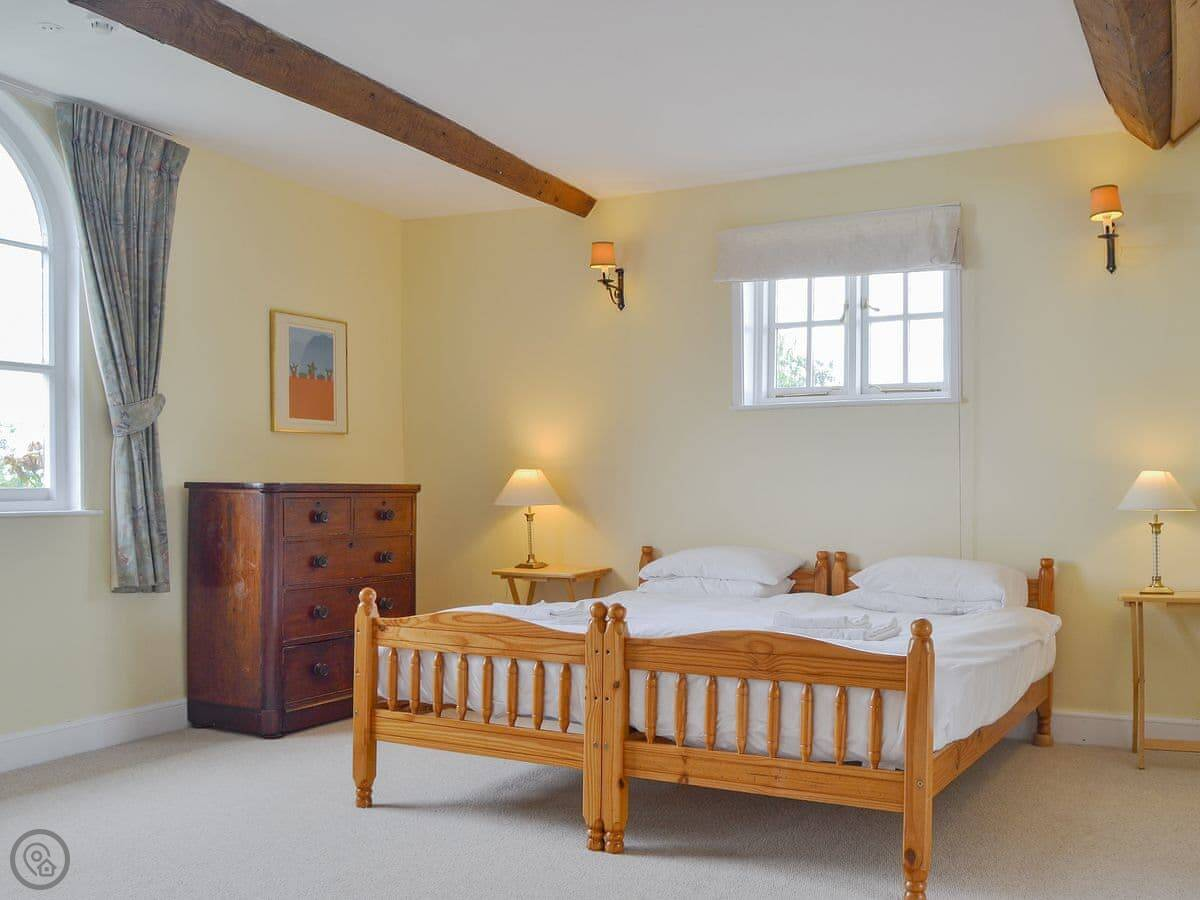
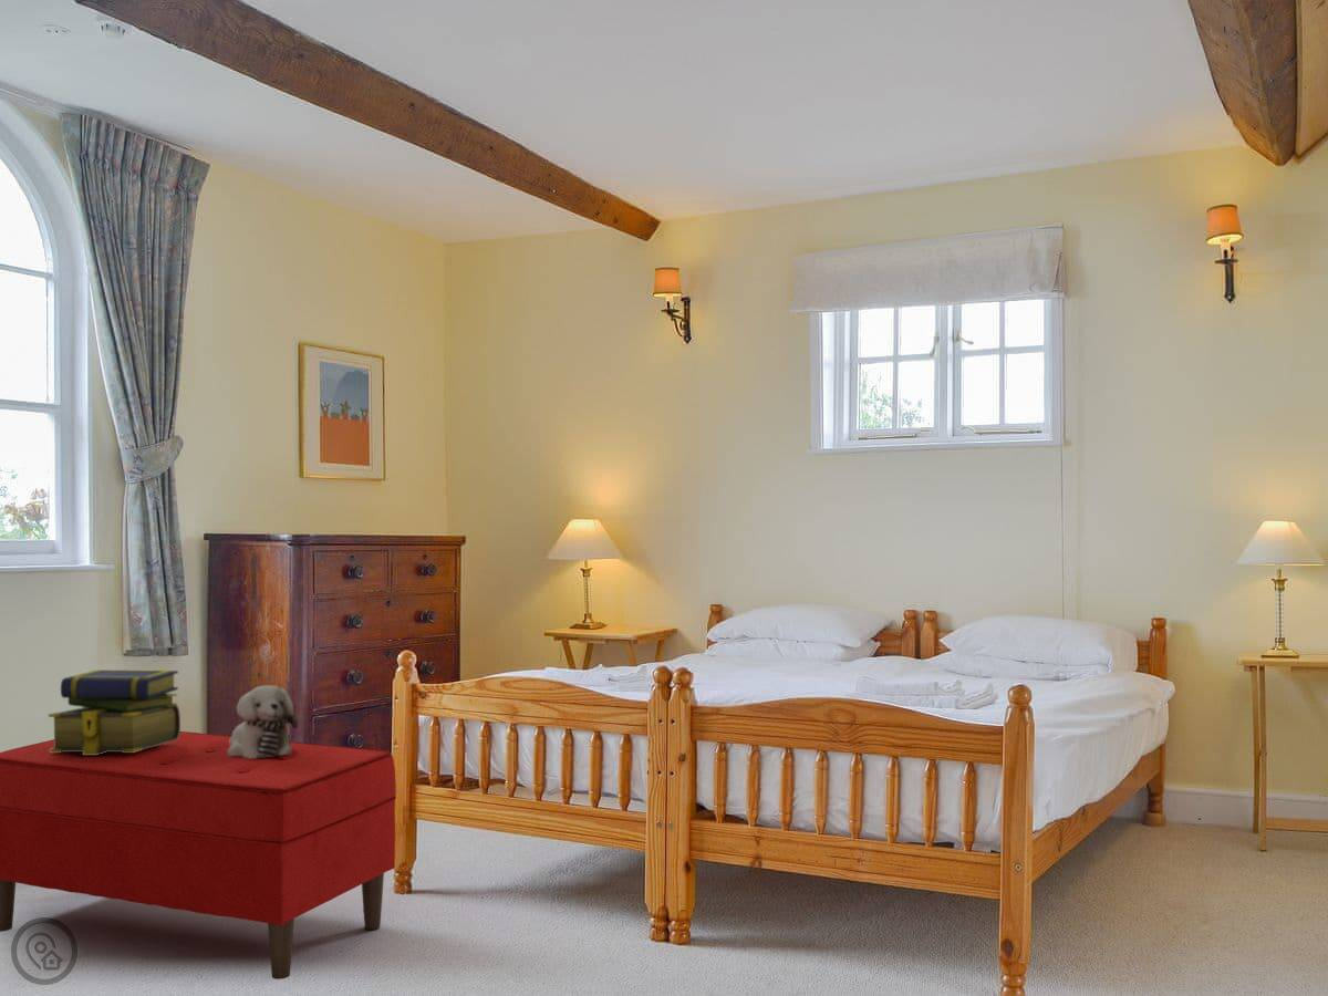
+ bench (188, 840)
+ stack of books (121, 709)
+ plush toy (261, 715)
